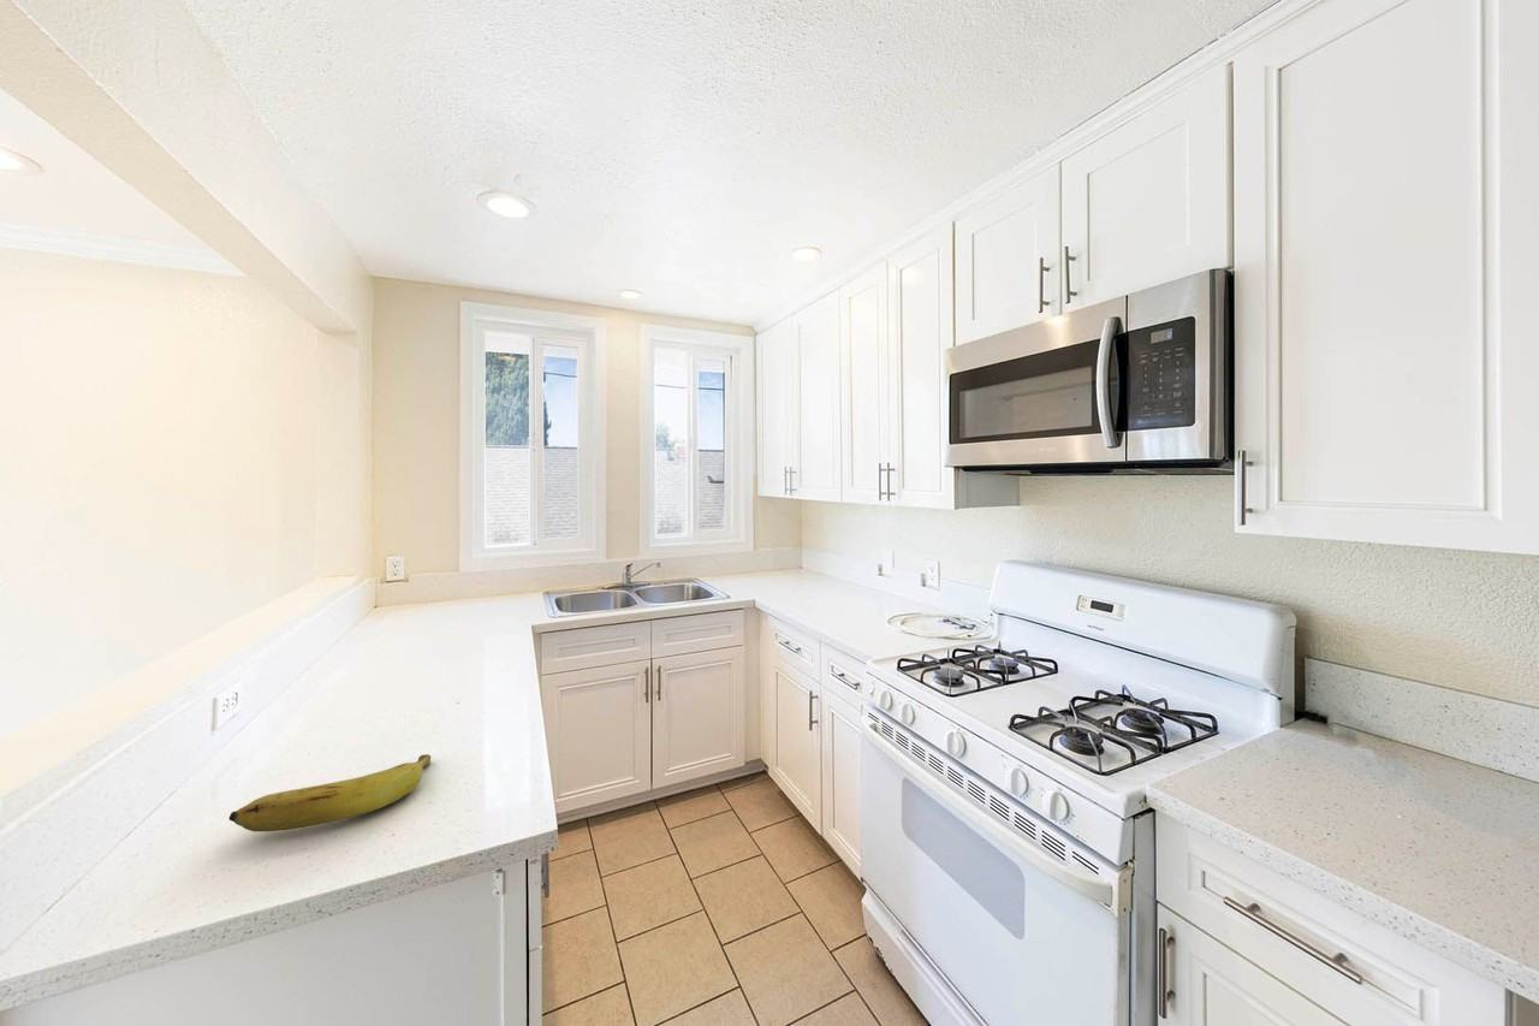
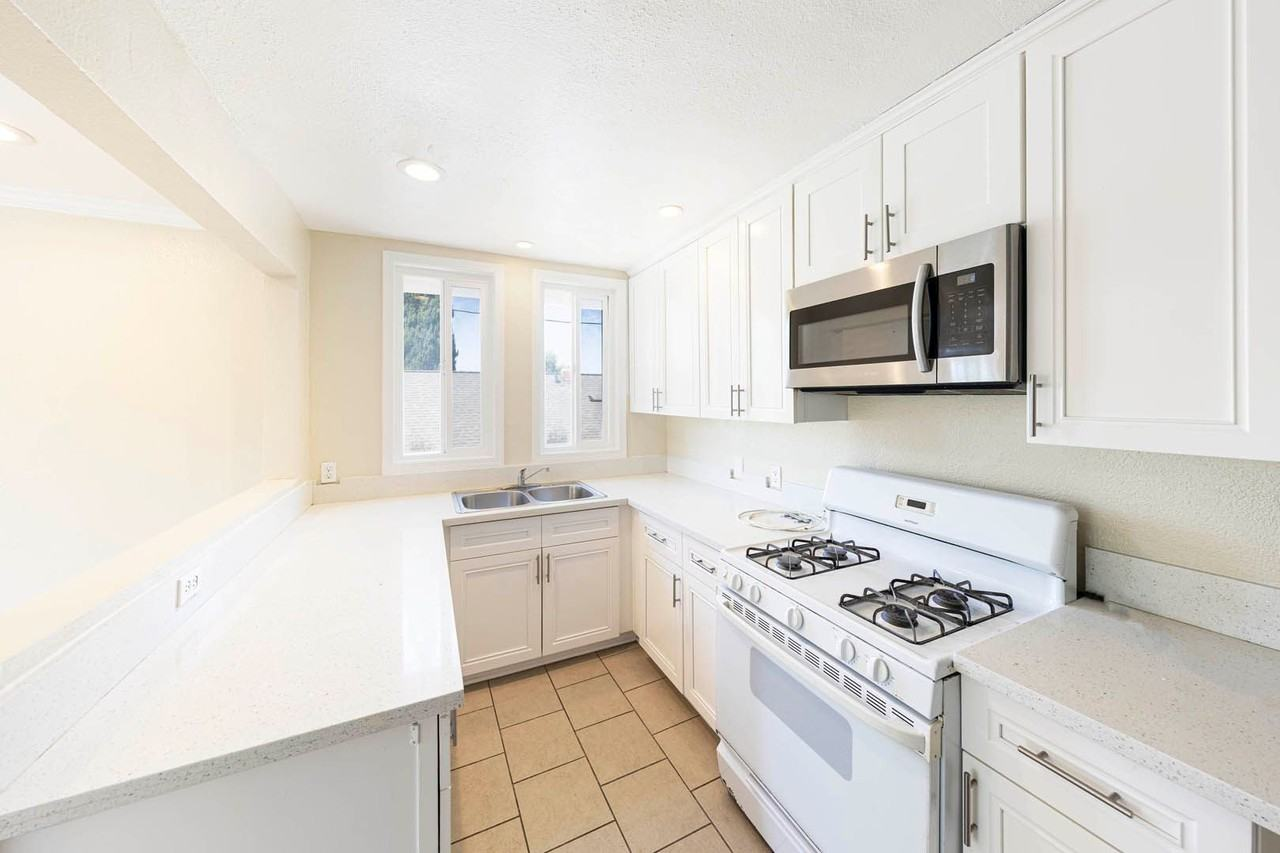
- banana (339, 785)
